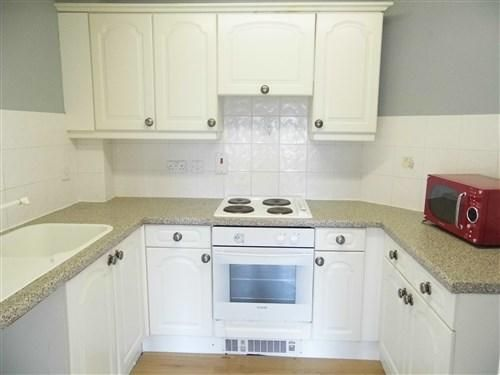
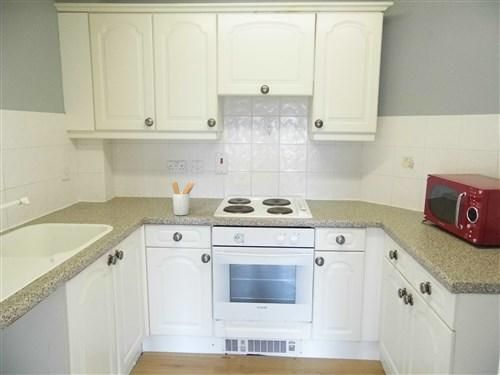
+ utensil holder (184, 197)
